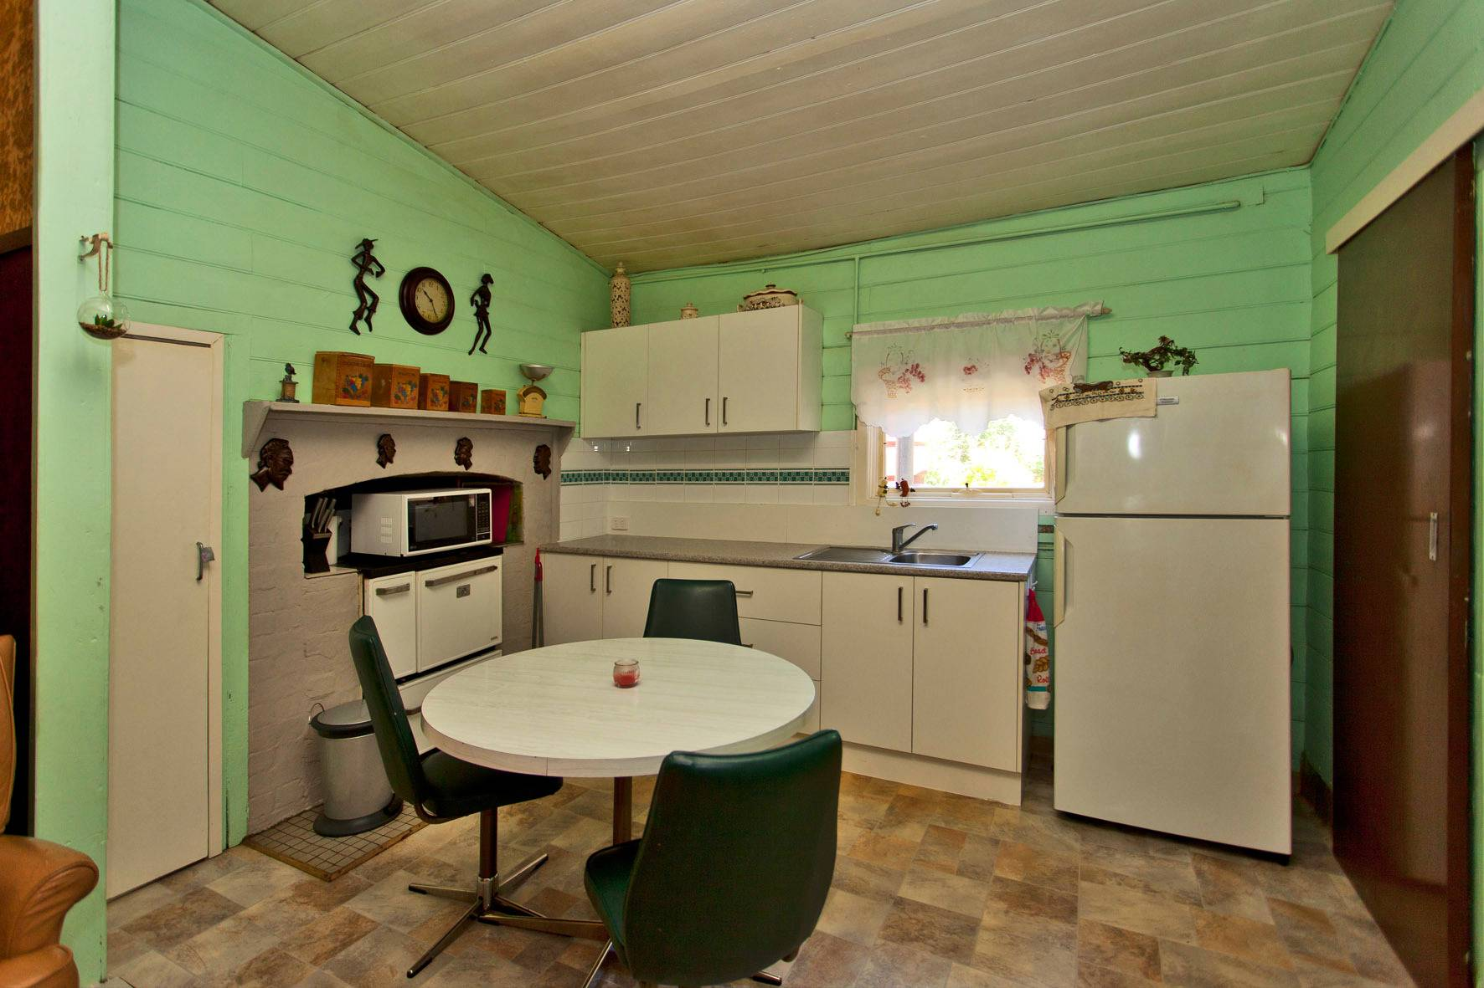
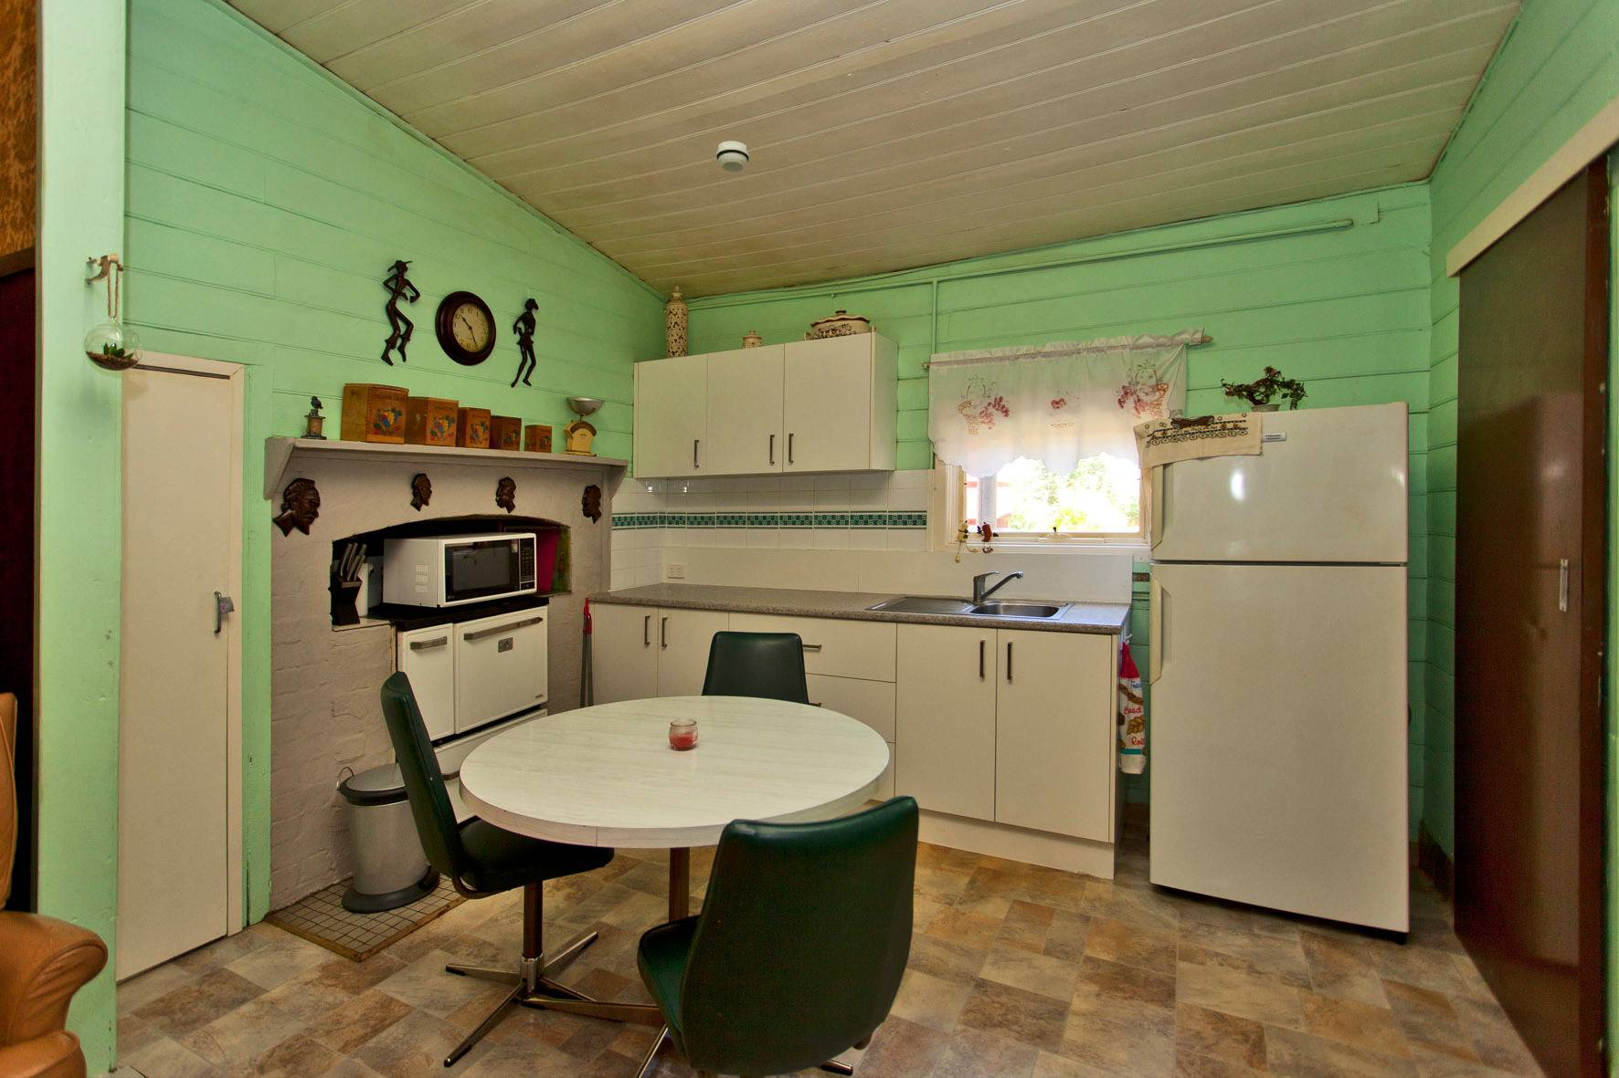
+ smoke detector (733, 156)
